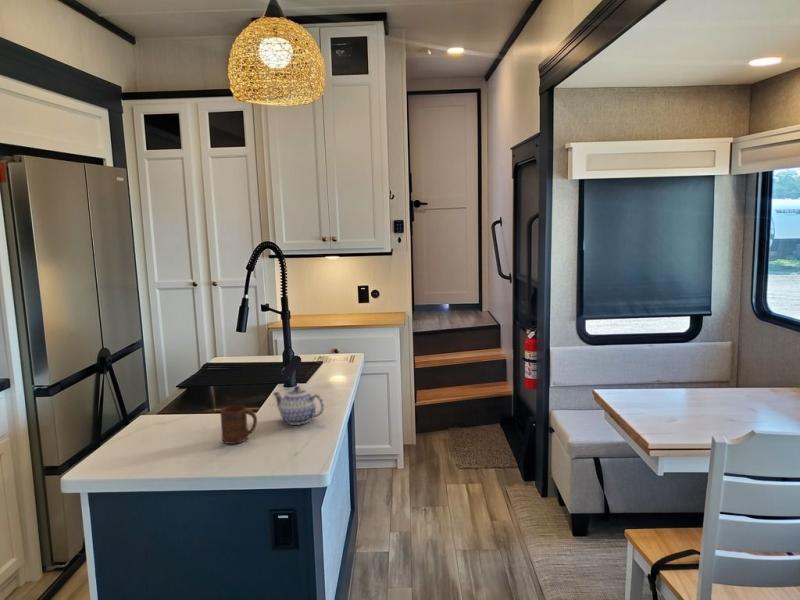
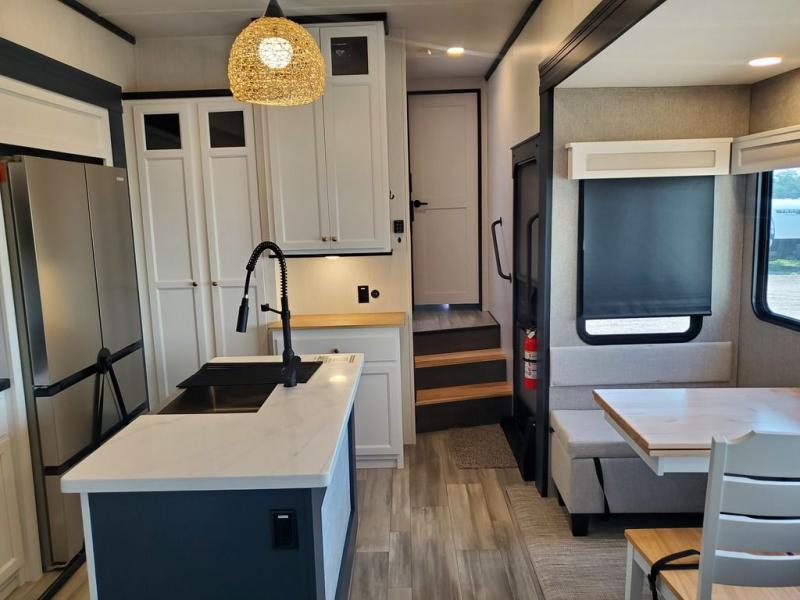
- cup (238, 423)
- teapot (297, 403)
